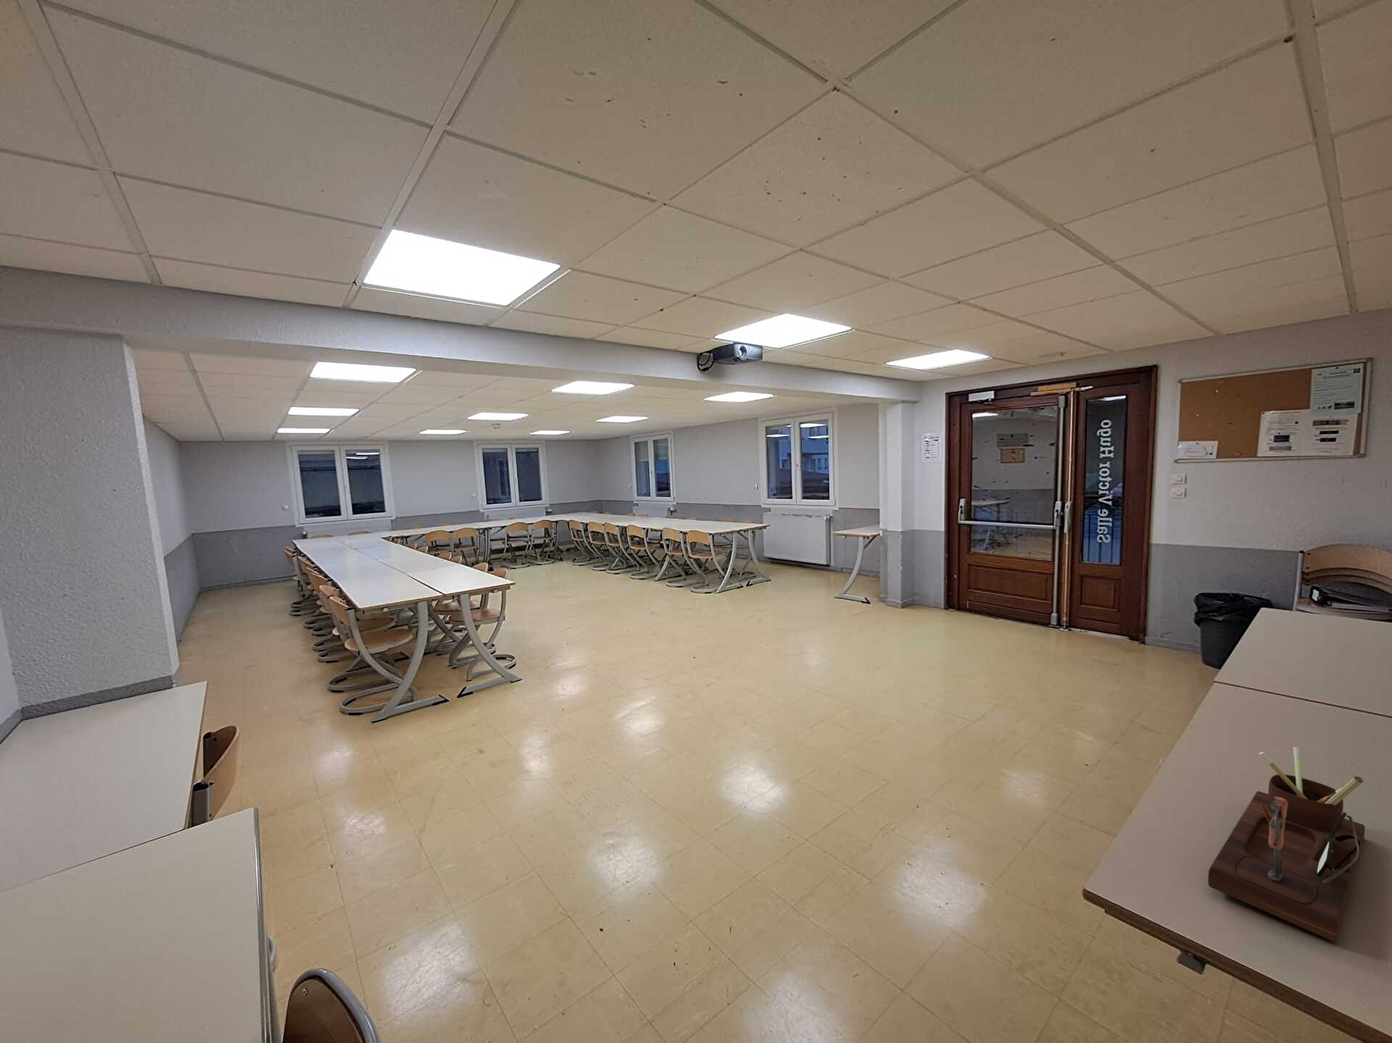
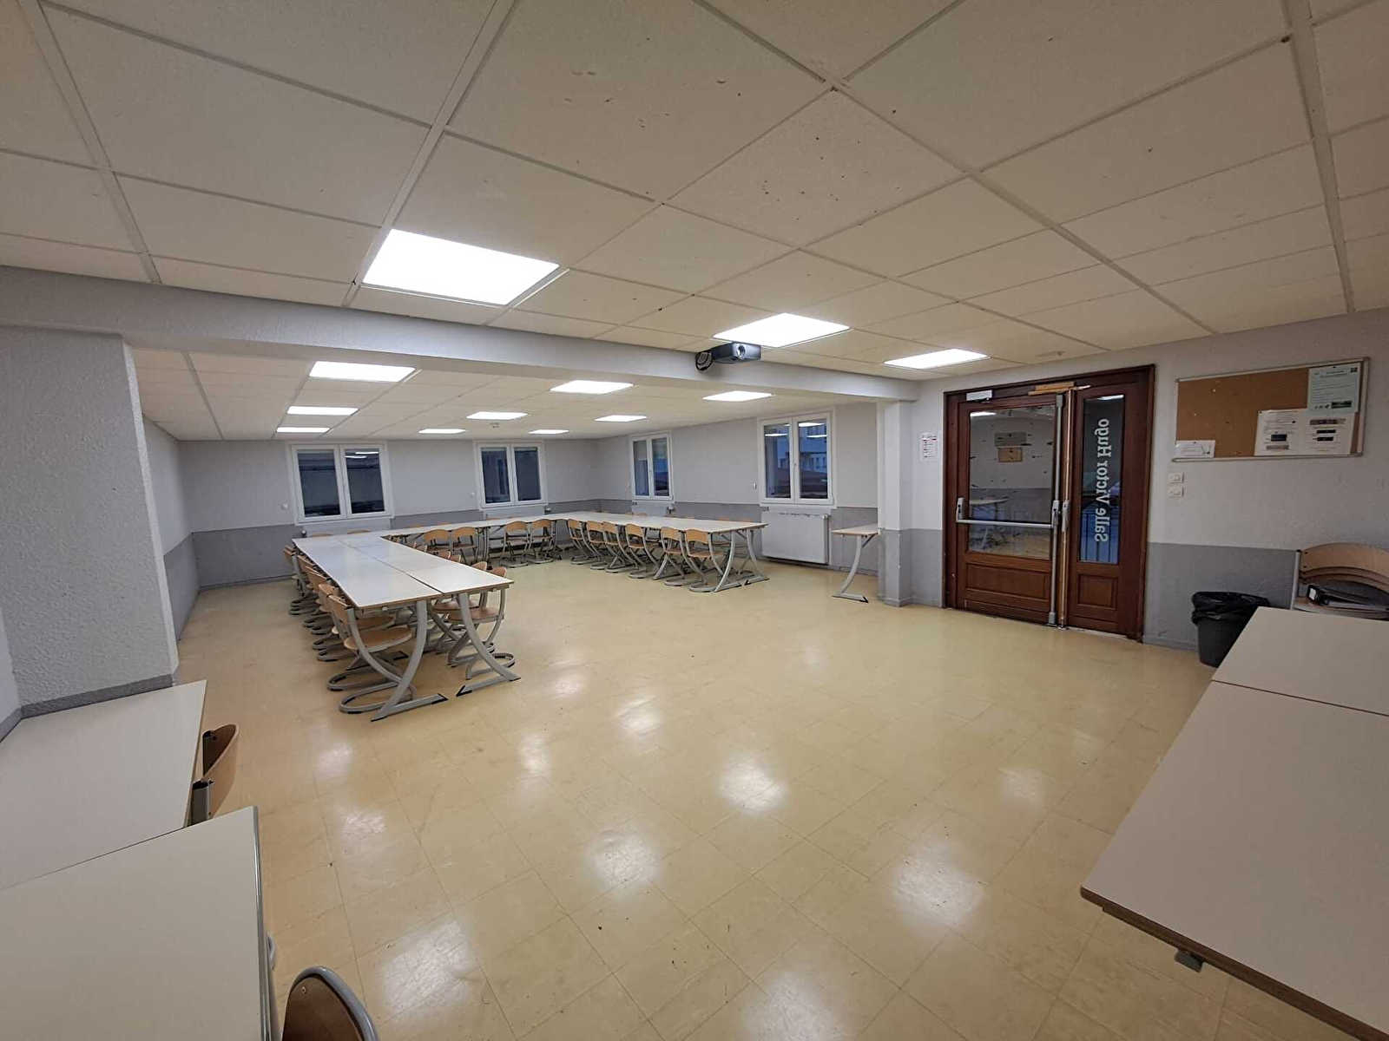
- desk organizer (1296, 814)
